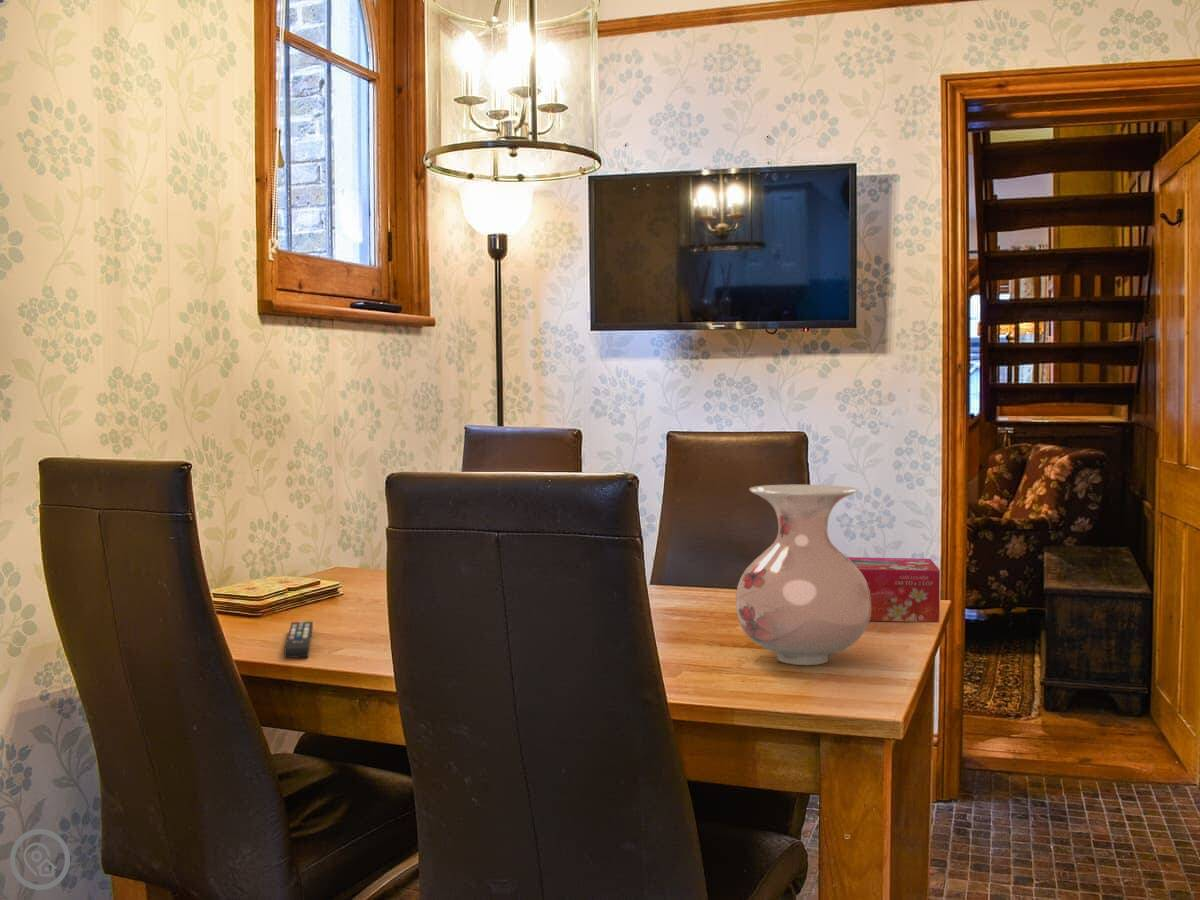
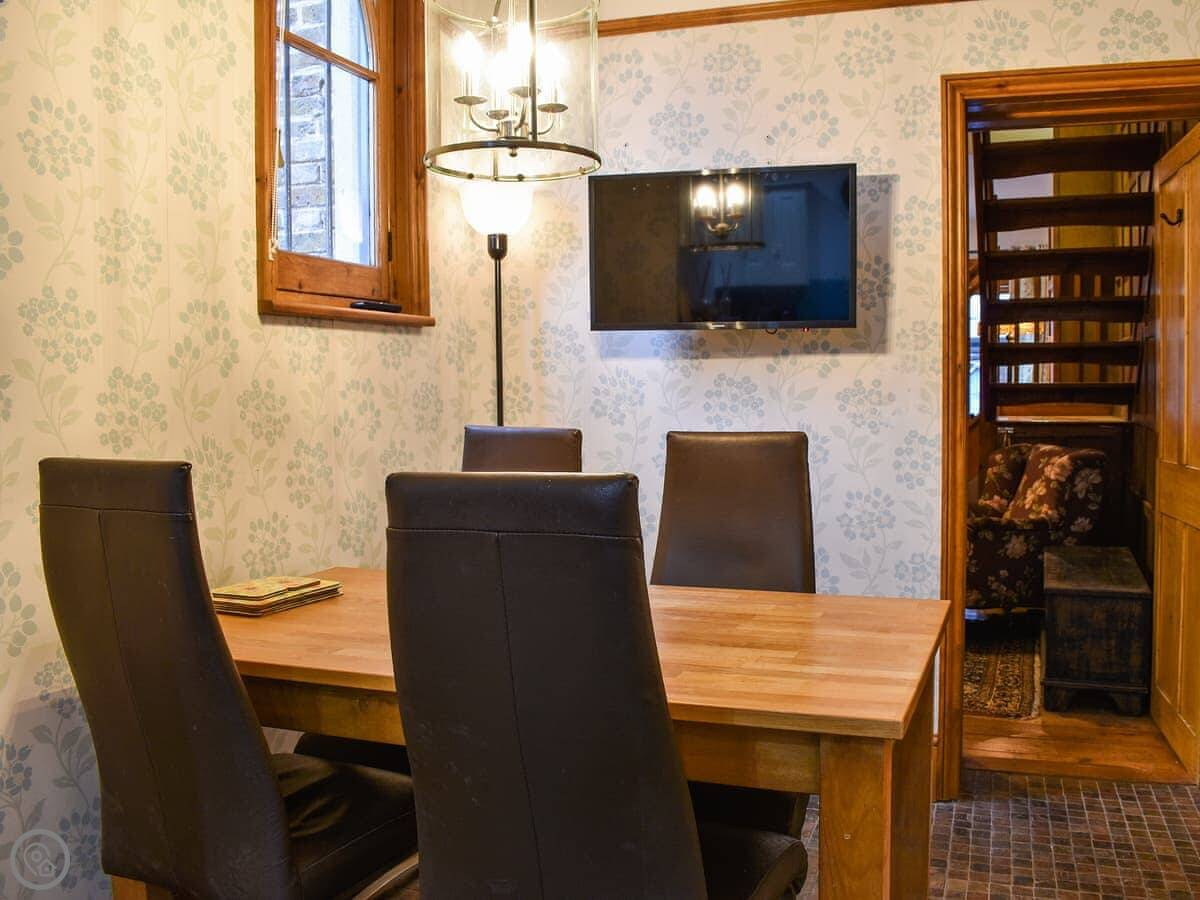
- remote control (299, 638)
- vase (802, 573)
- tissue box (867, 584)
